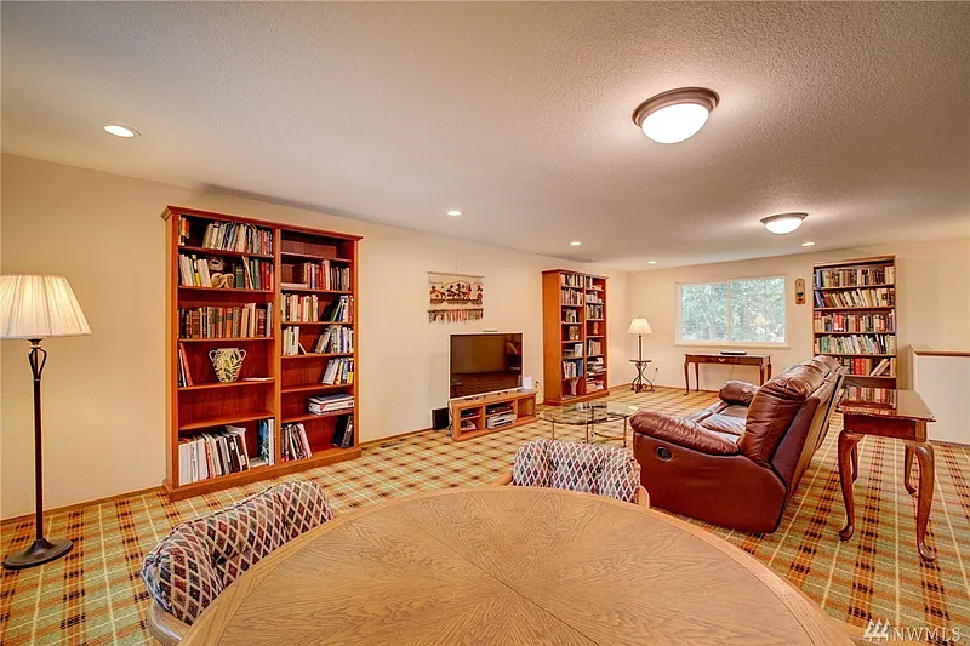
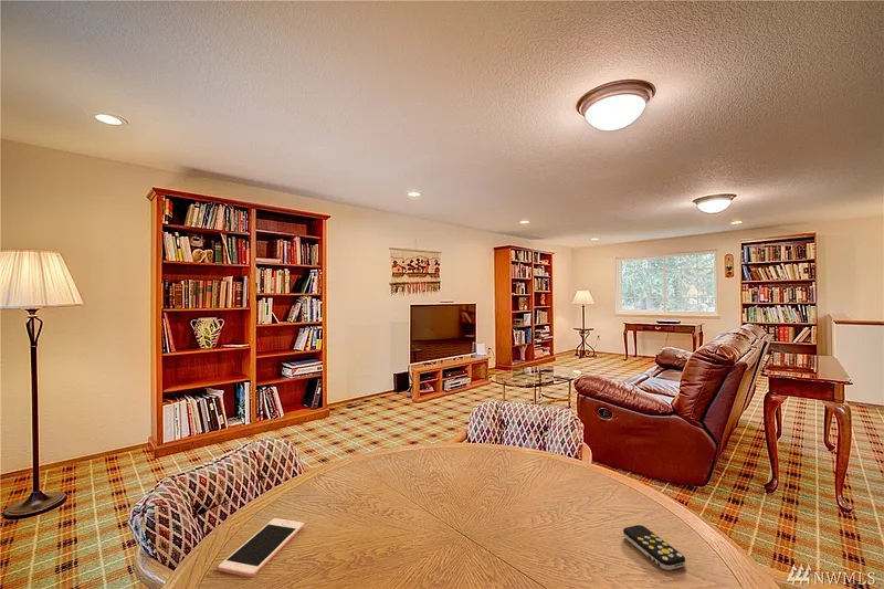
+ remote control (652, 545)
+ cell phone (264, 544)
